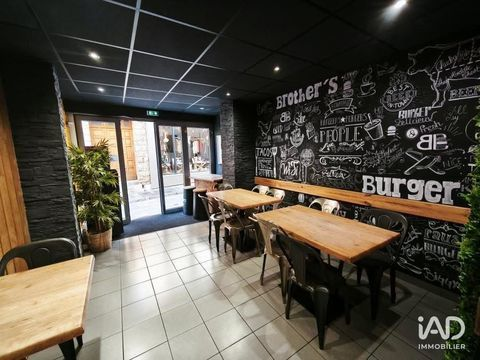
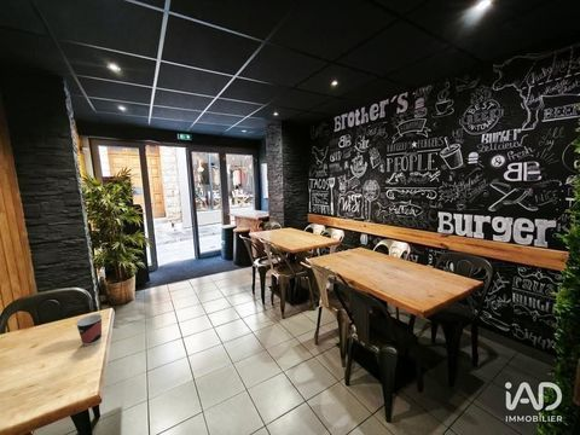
+ cup (91, 330)
